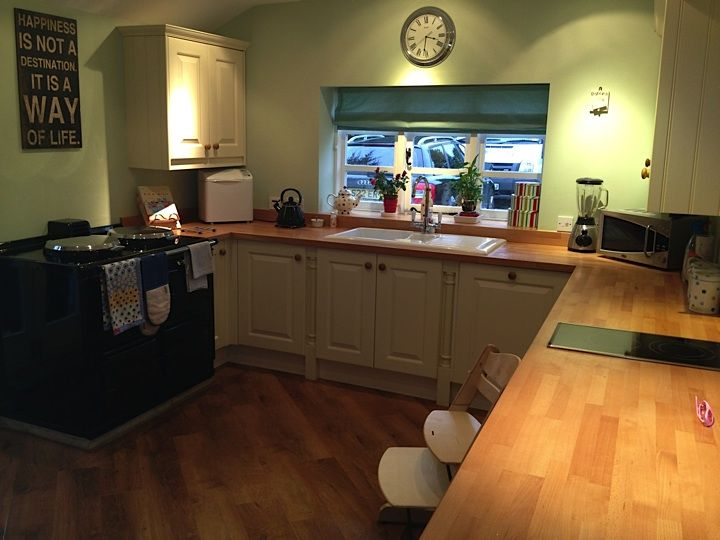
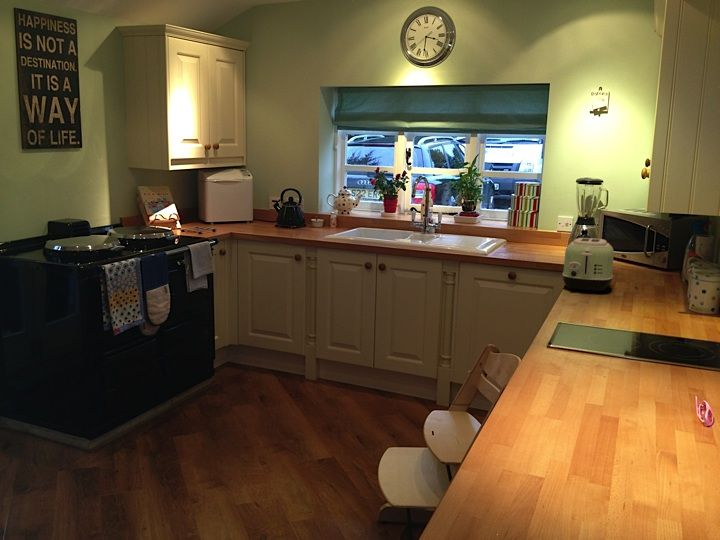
+ toaster (588, 263)
